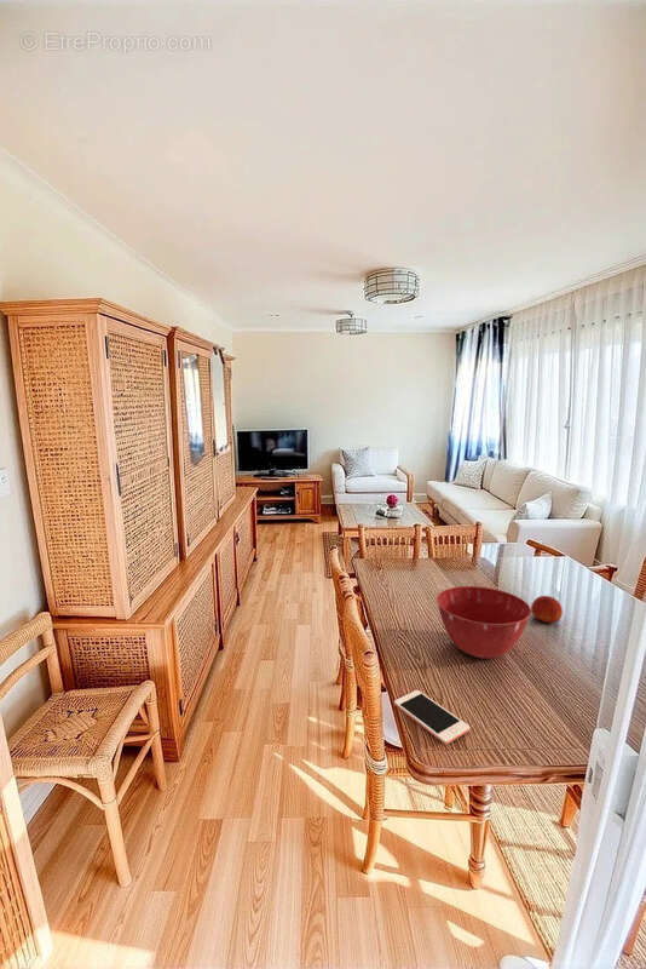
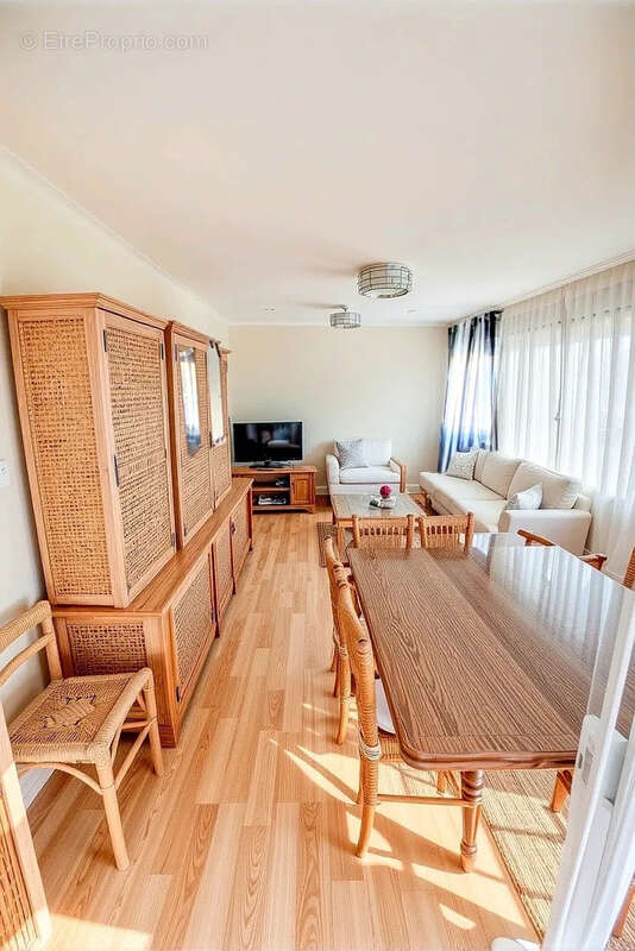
- cell phone (429, 715)
- mixing bowl (481, 625)
- fruit (547, 608)
